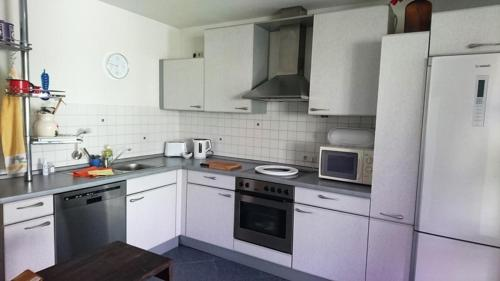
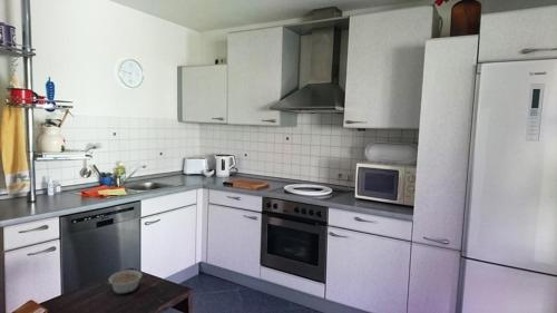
+ legume (125, 282)
